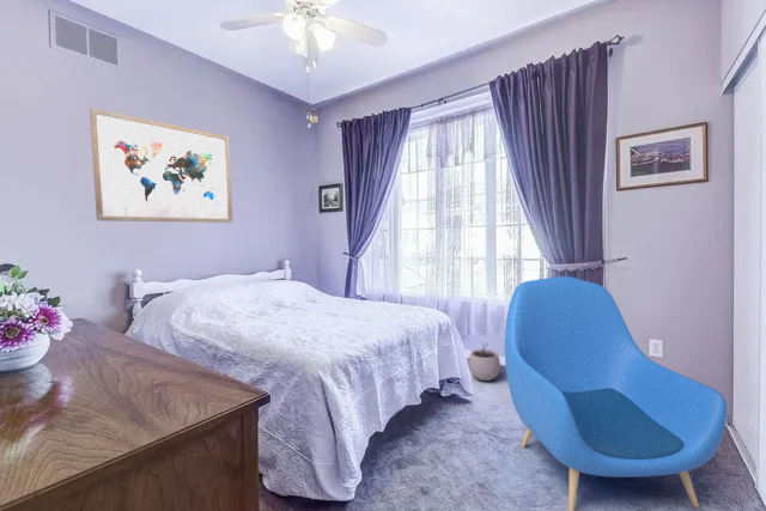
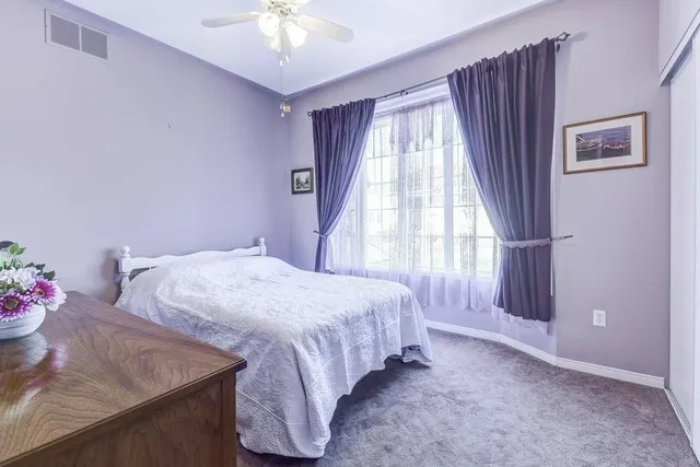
- plant pot (484, 360)
- wall art (170, 172)
- armchair (591, 373)
